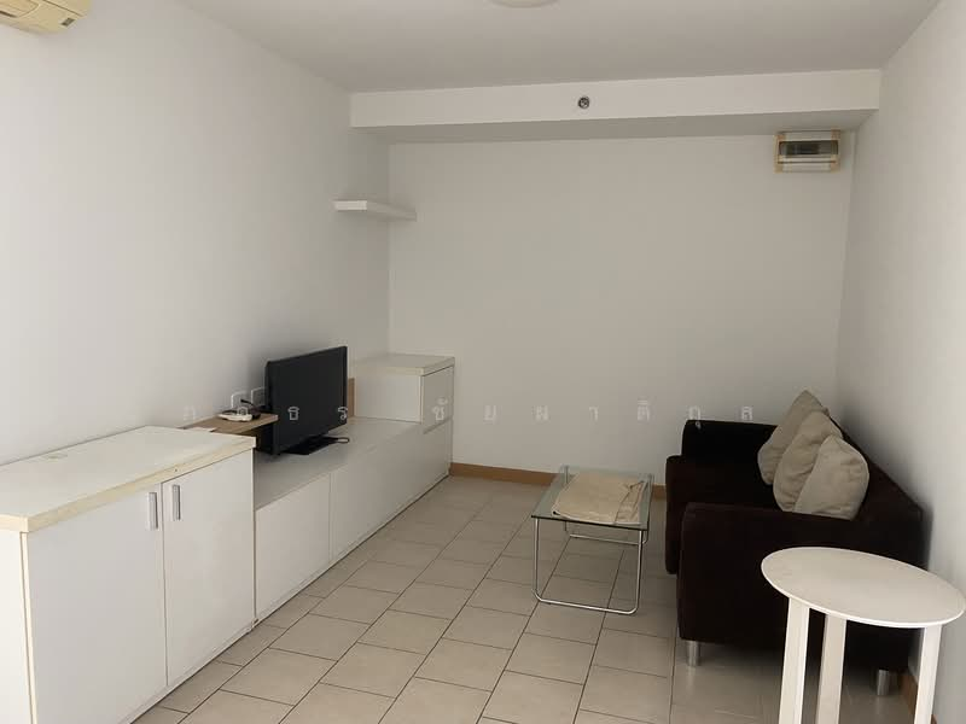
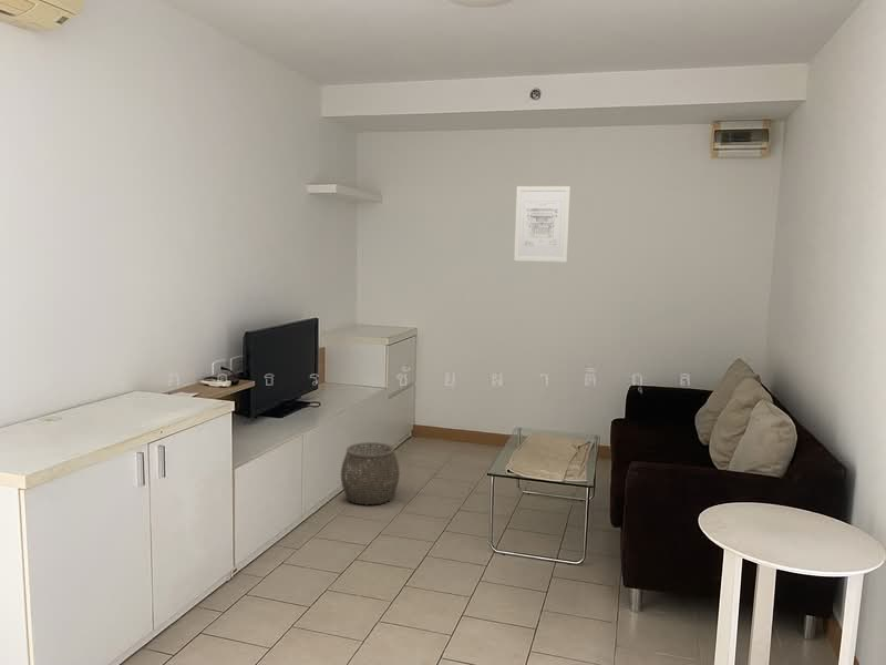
+ wall art (542, 224)
+ woven basket (370, 472)
